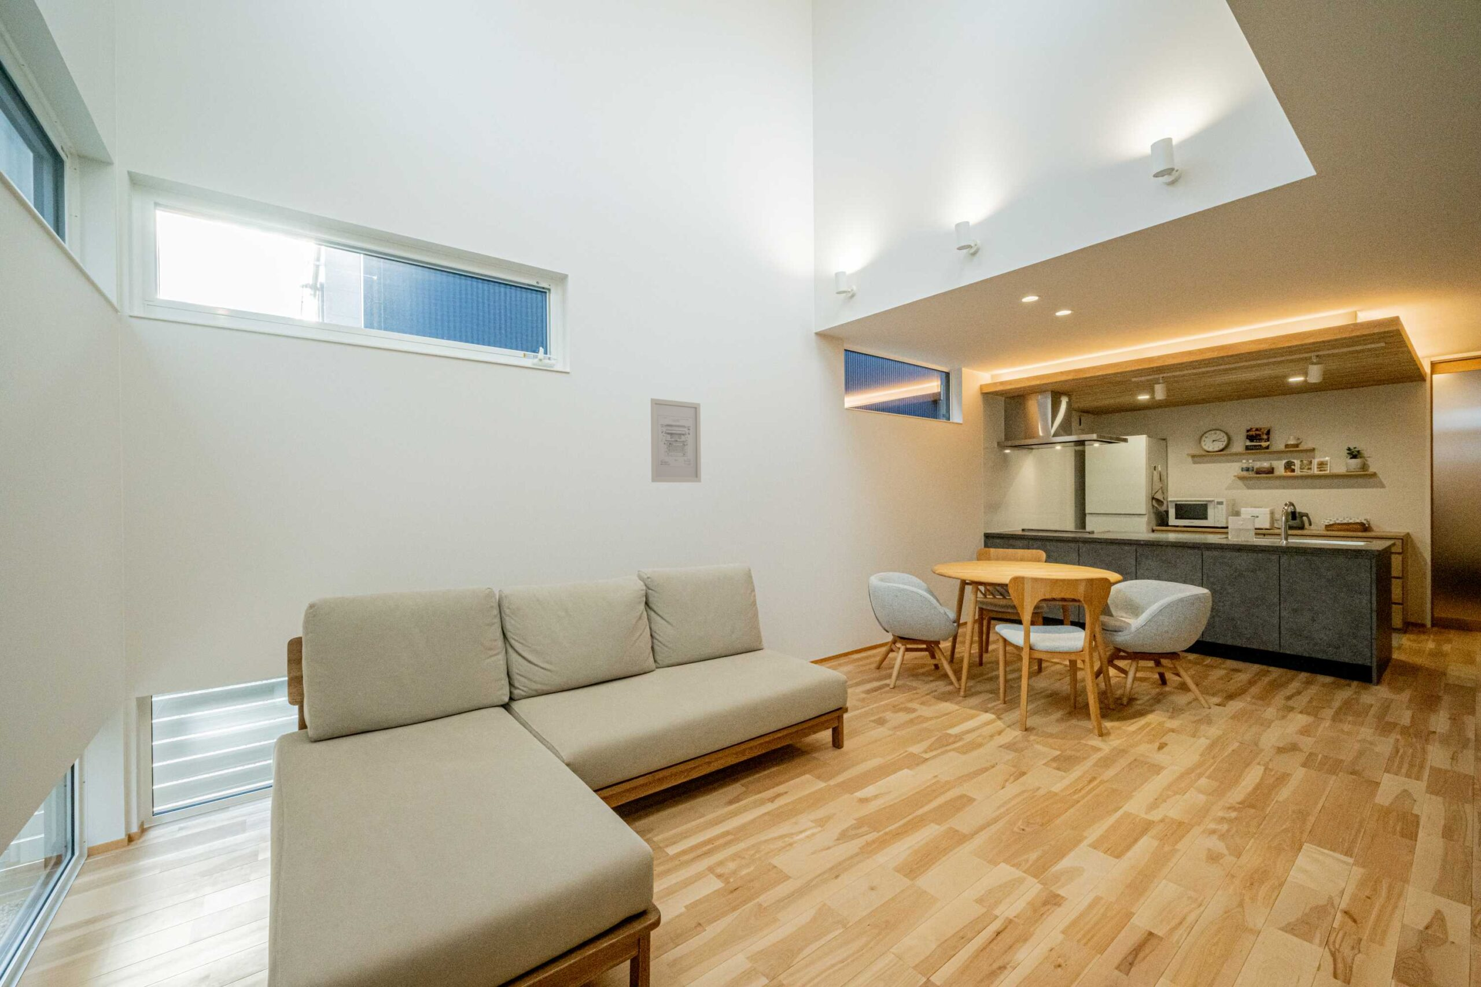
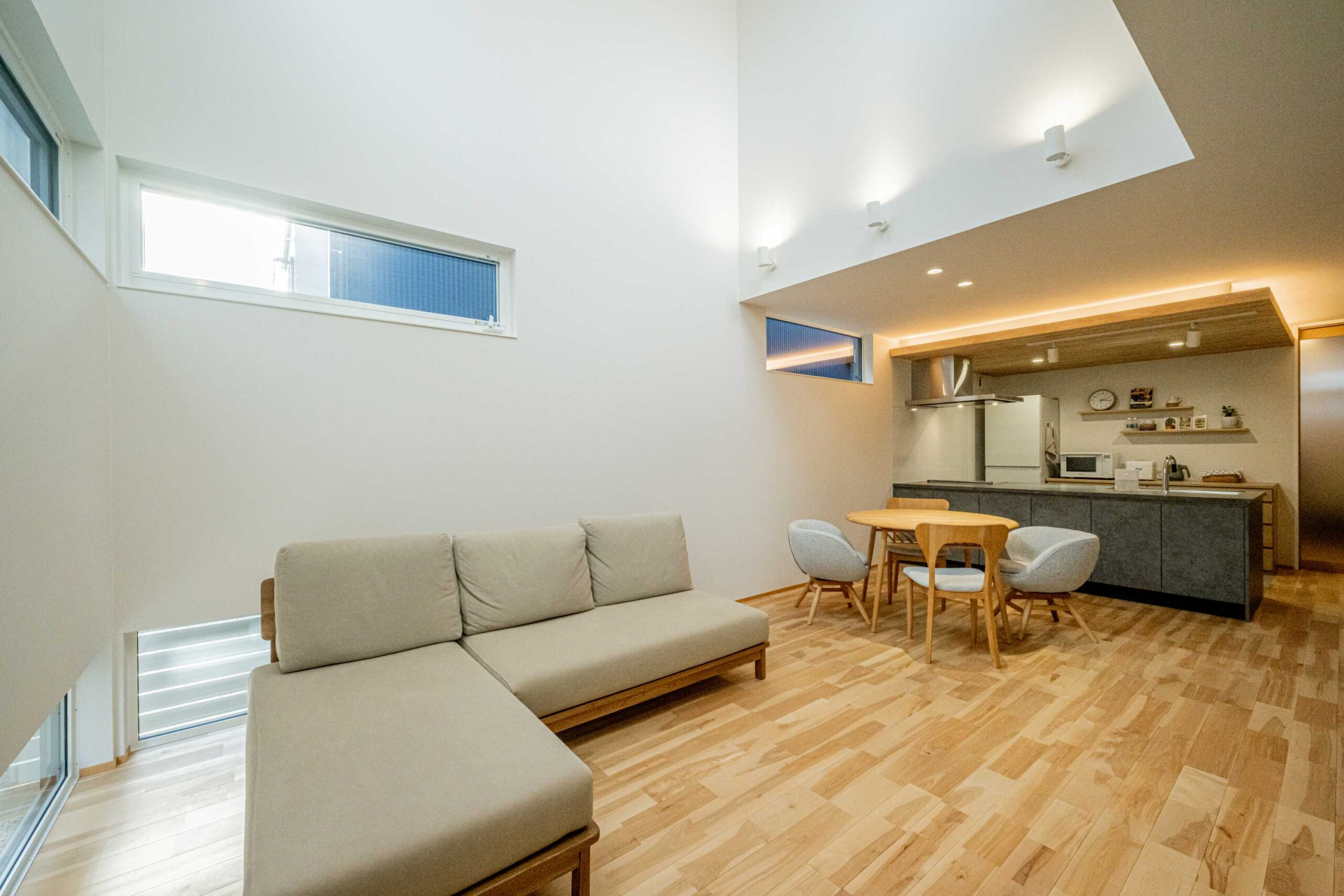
- wall art (675, 441)
